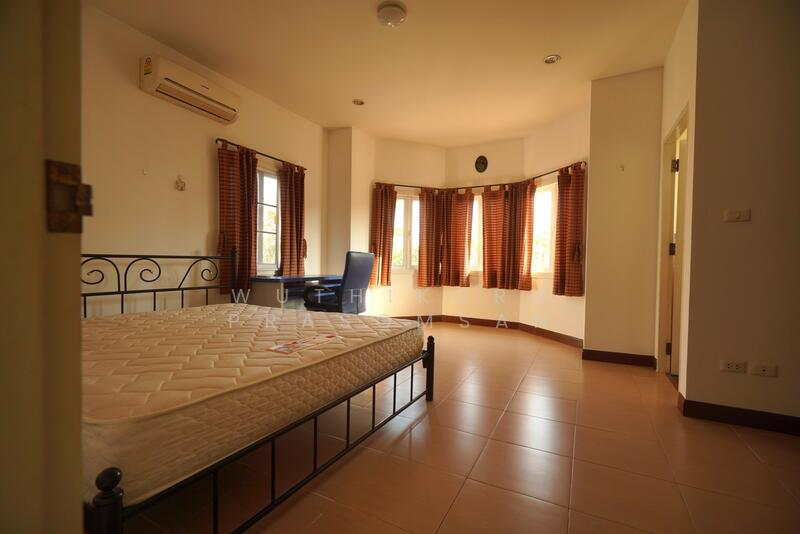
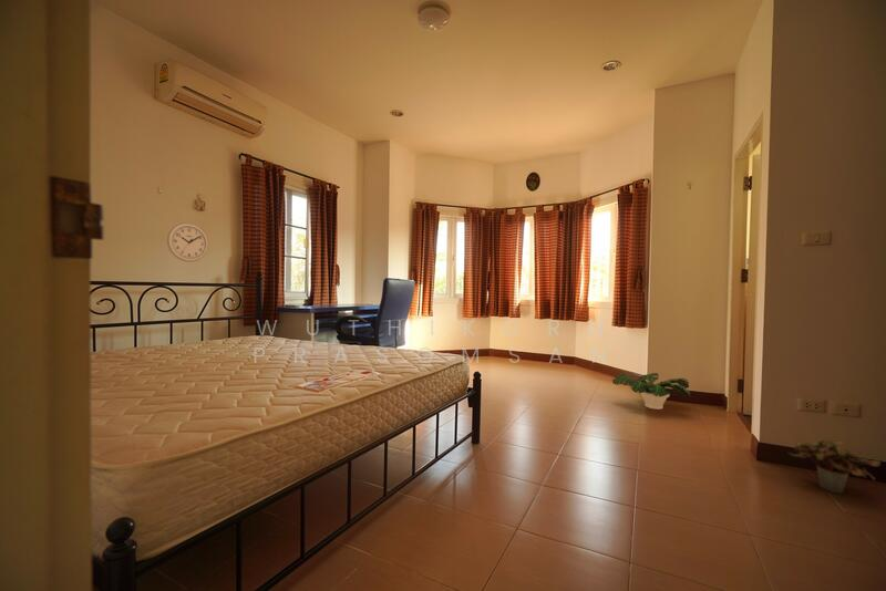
+ wall clock (188, 242)
+ potted plant (649, 392)
+ potted plant (831, 465)
